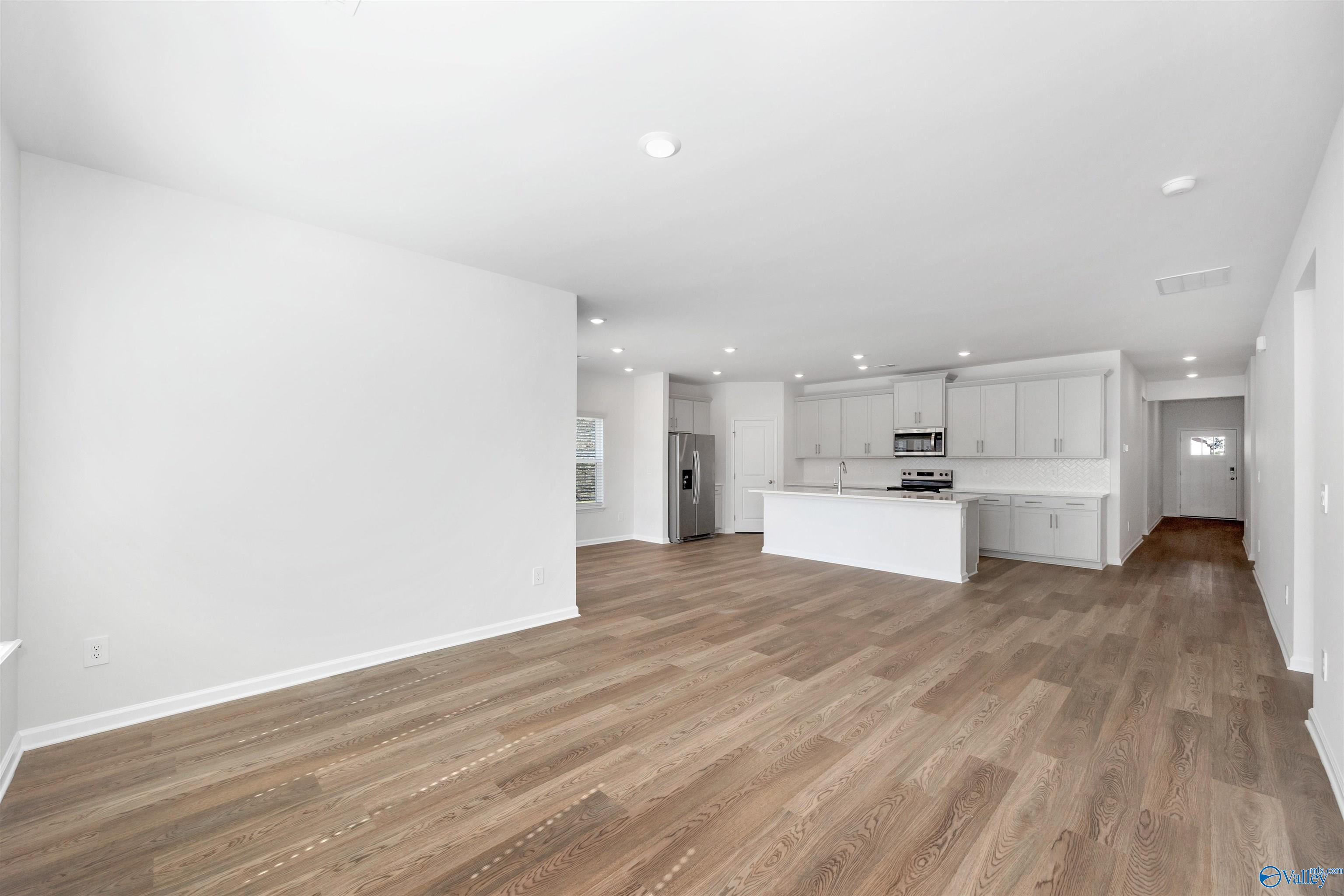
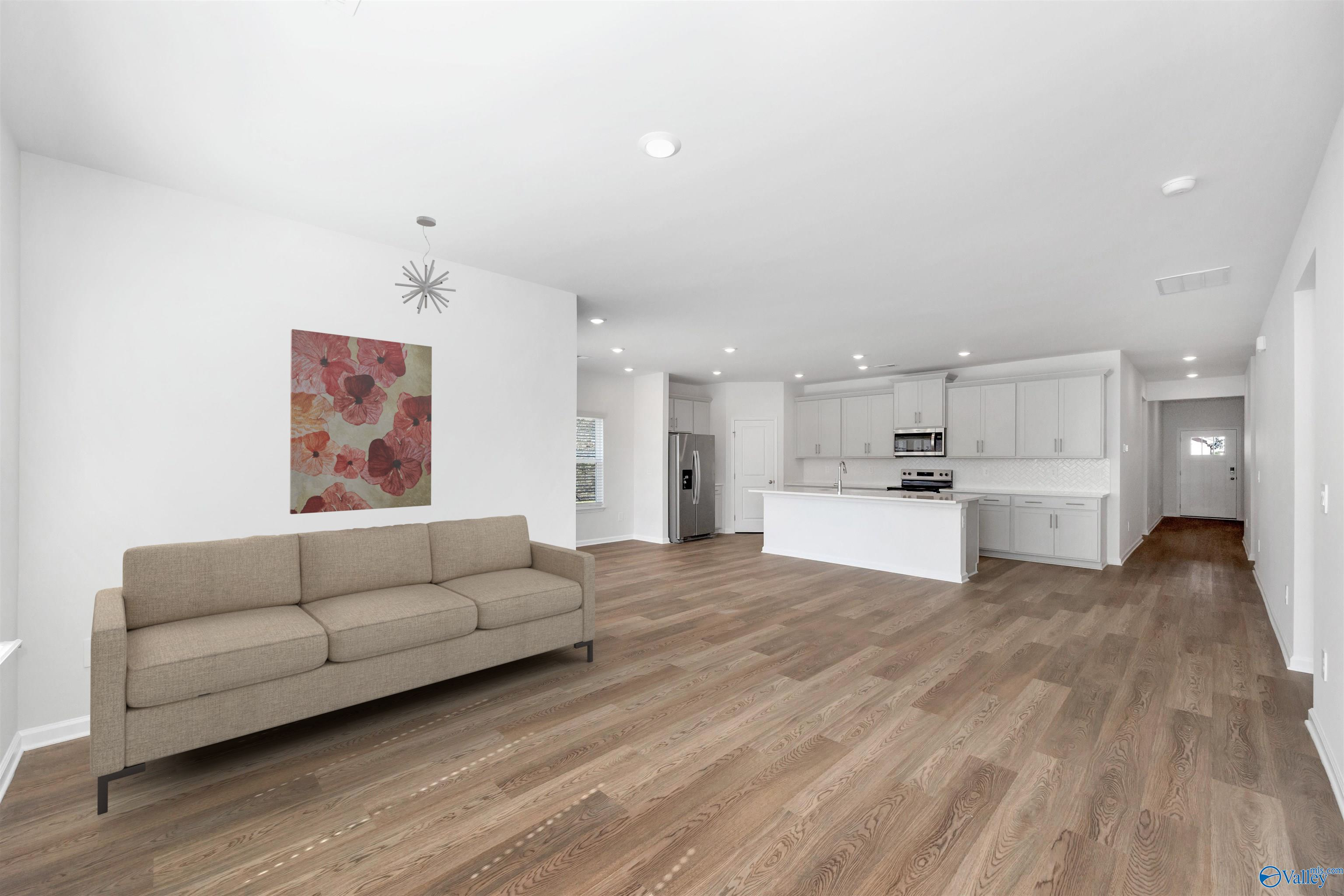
+ sofa (384, 612)
+ wall art (366, 424)
+ pendant light (426, 266)
